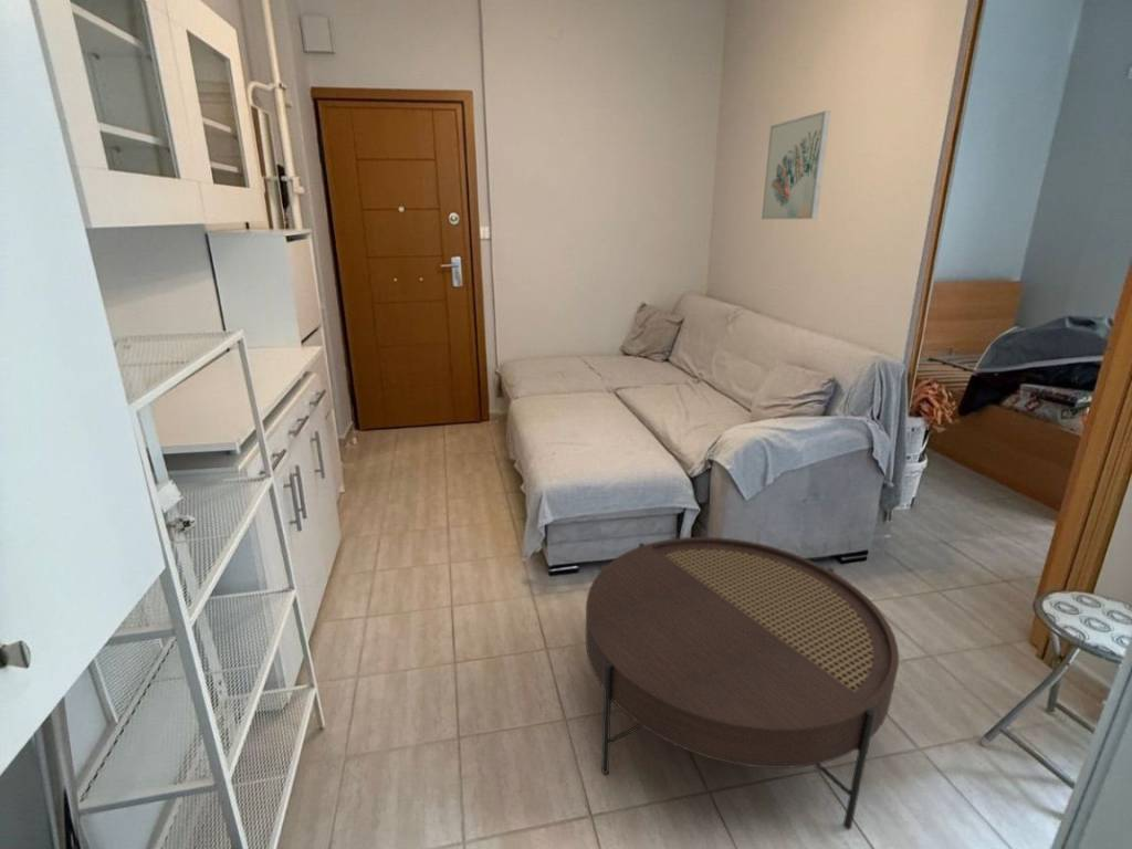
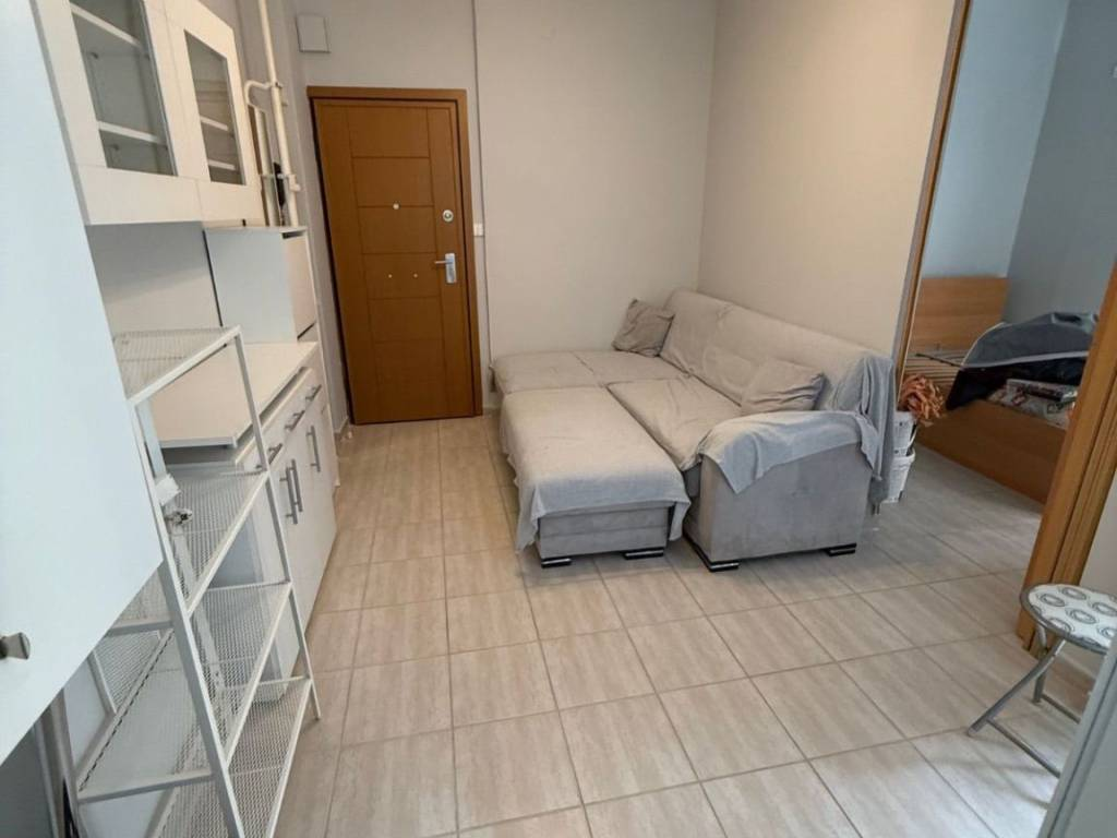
- coffee table (727, 661)
- wall art (793, 170)
